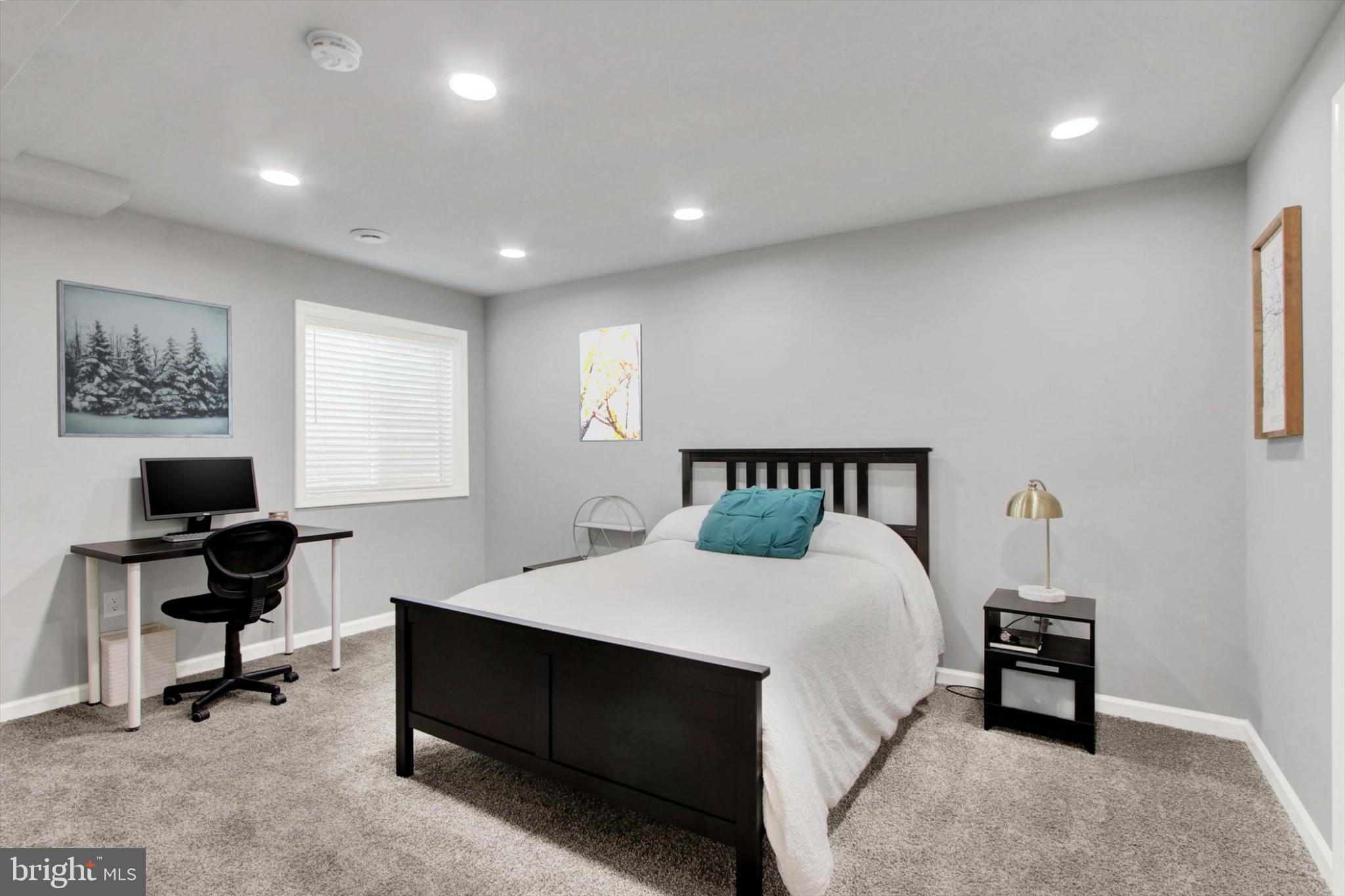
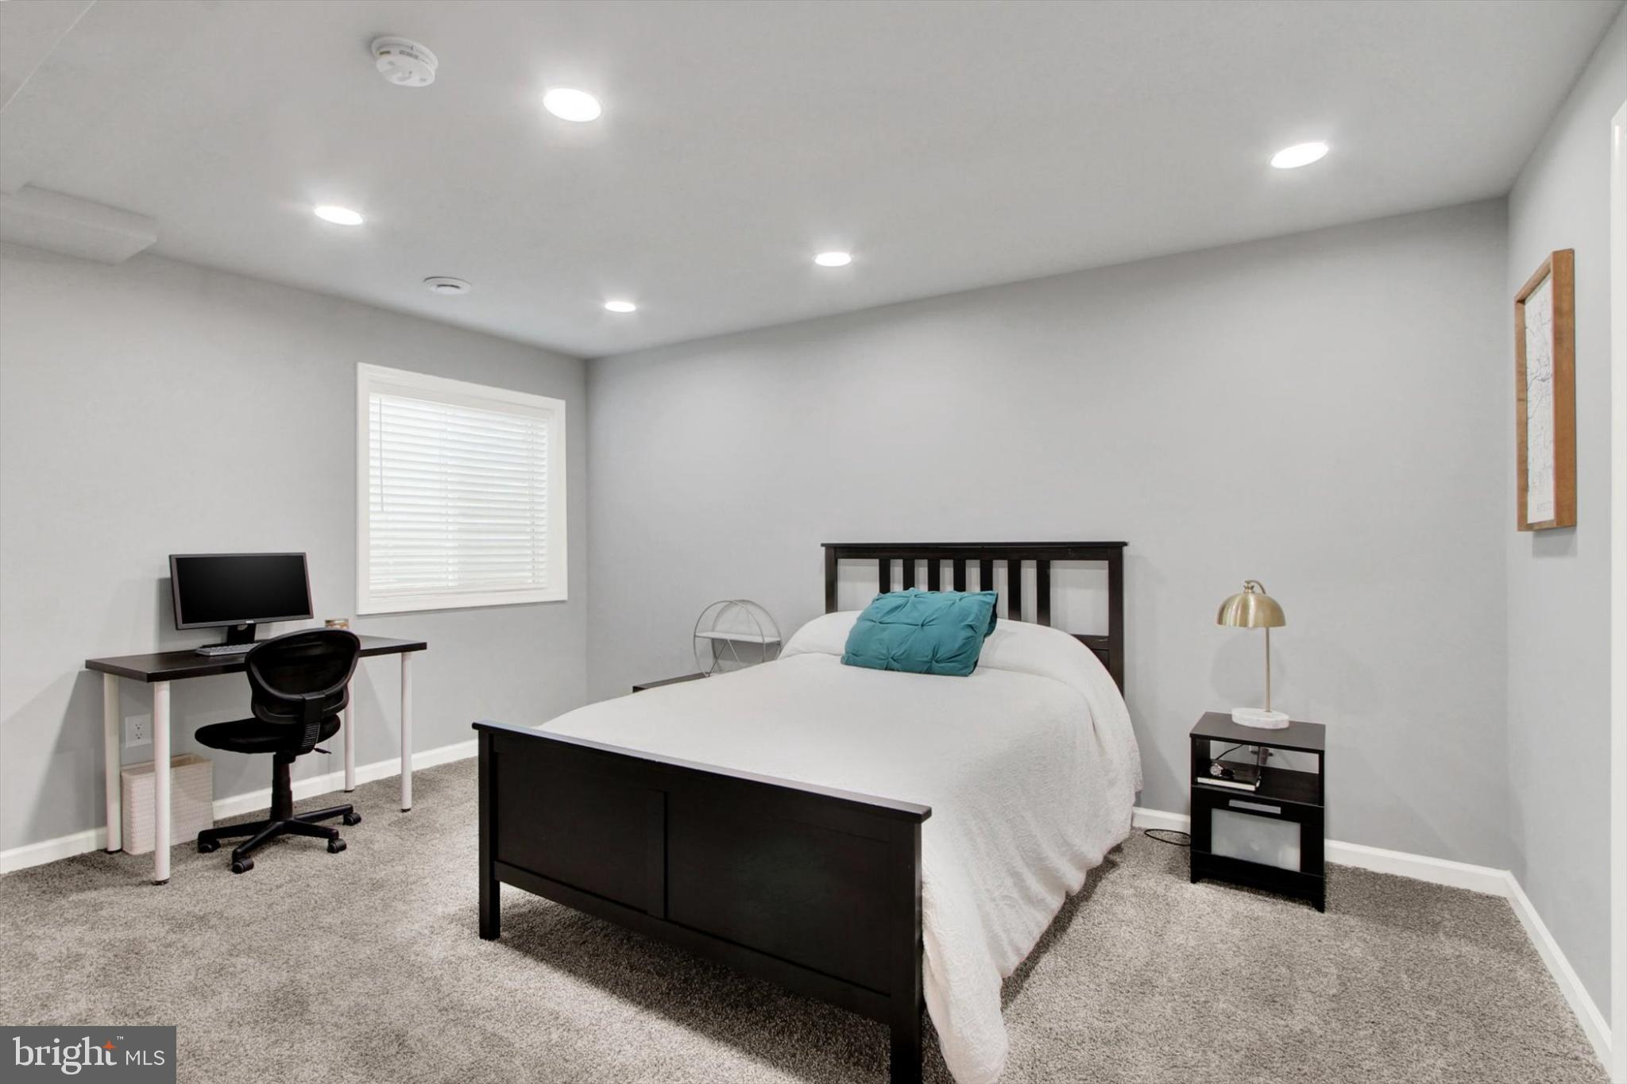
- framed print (609, 384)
- wall art (152, 366)
